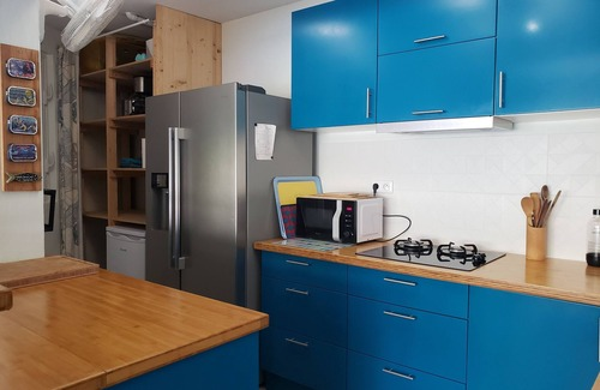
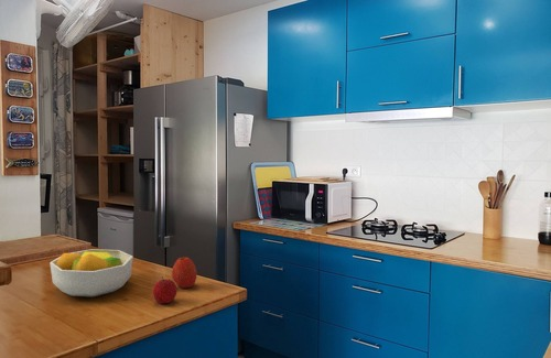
+ apple (184, 271)
+ fruit bowl (93, 267)
+ apple (164, 289)
